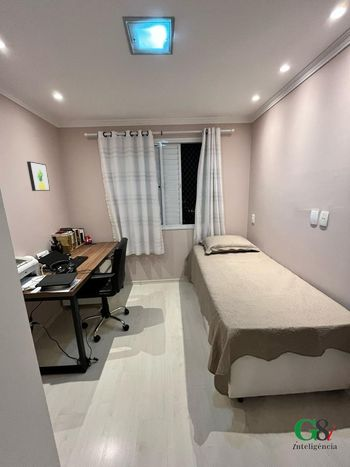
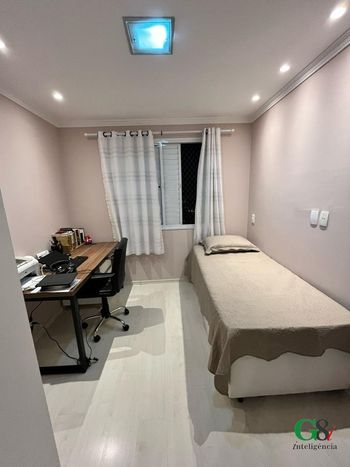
- wall art (39, 177)
